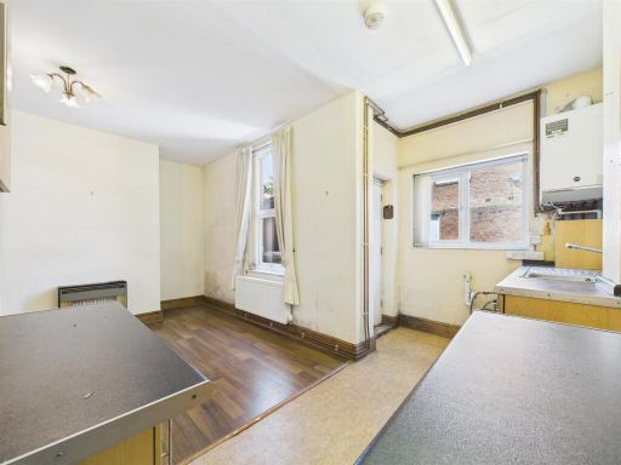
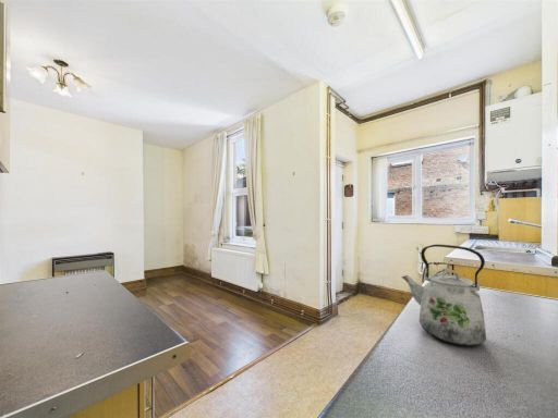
+ kettle (438, 287)
